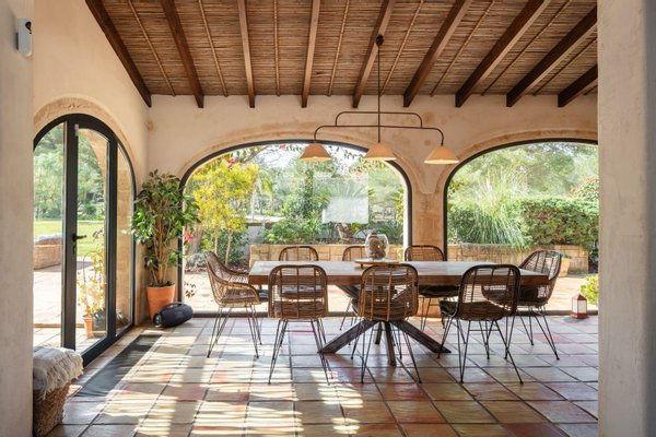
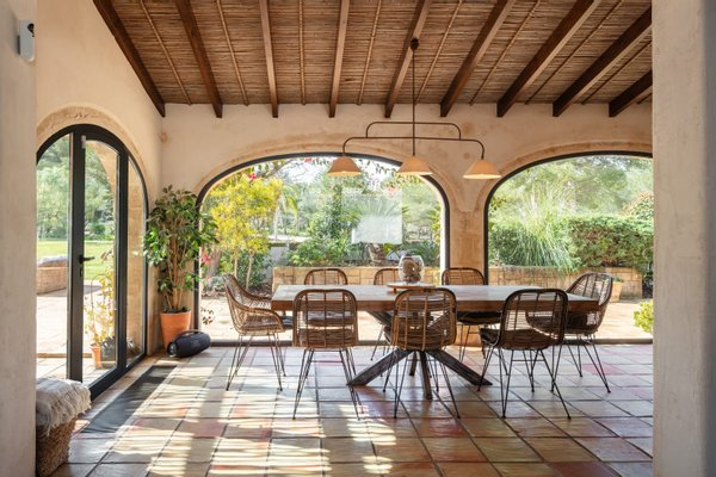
- lantern (578, 303)
